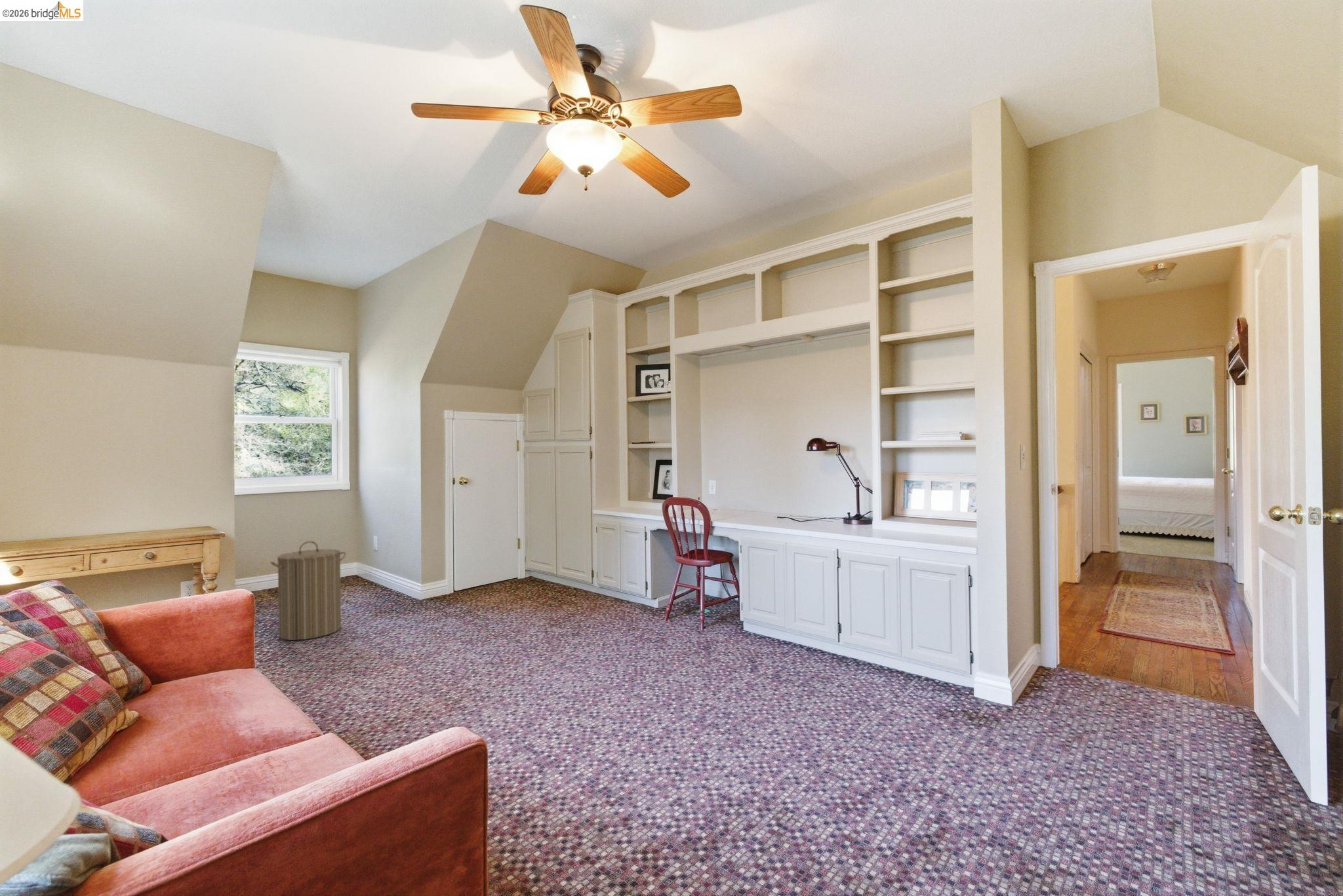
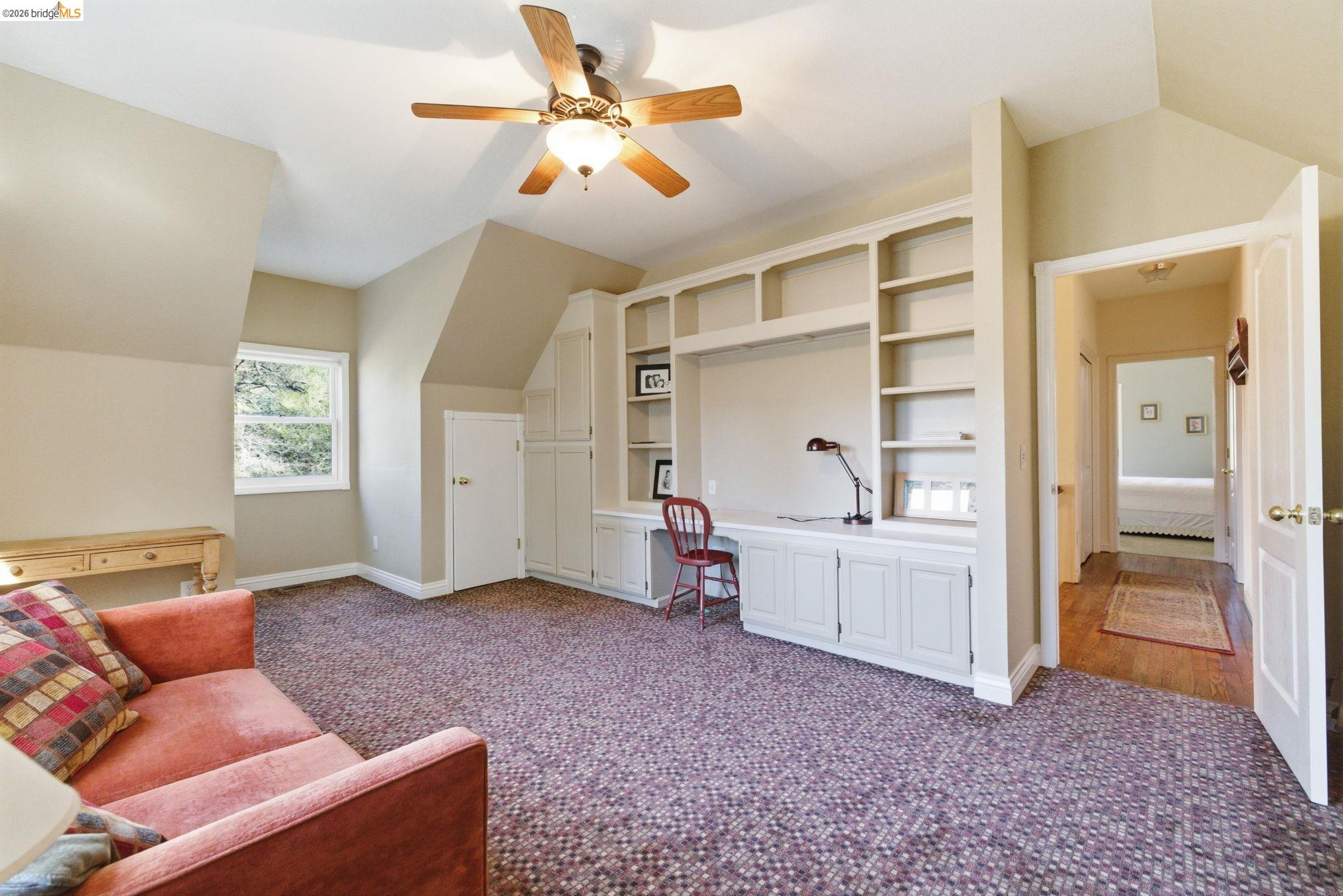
- laundry hamper (310, 586)
